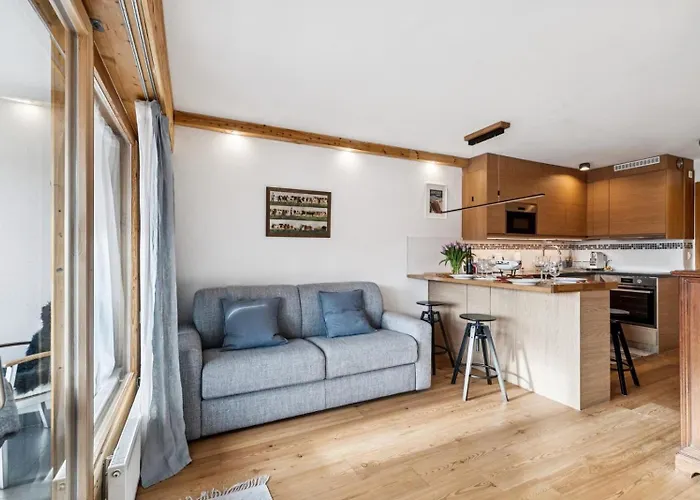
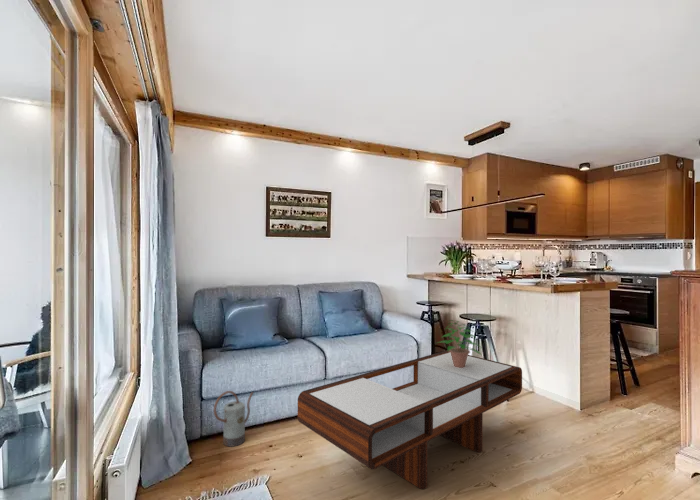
+ coffee table (421, 414)
+ watering can (234, 414)
+ potted plant (460, 341)
